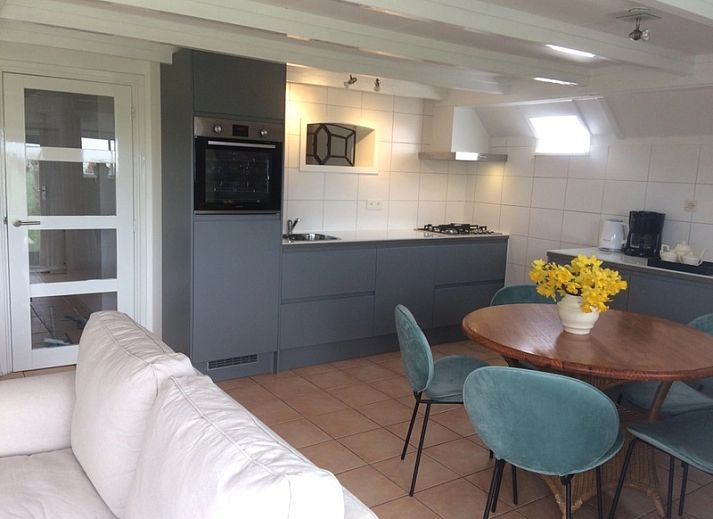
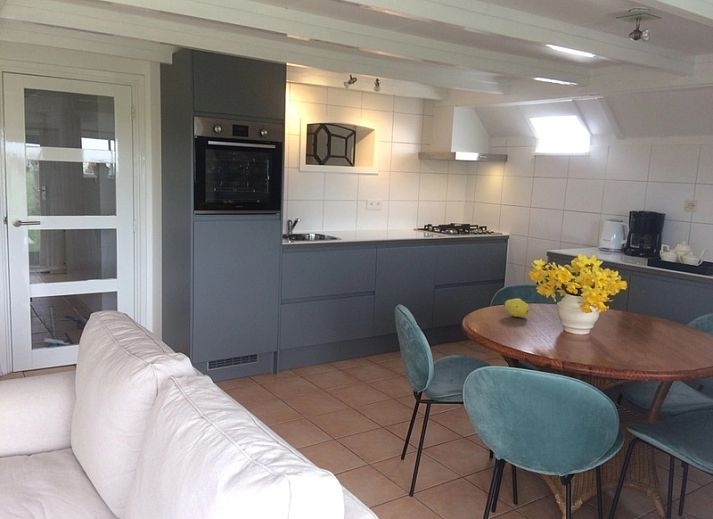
+ fruit (516, 307)
